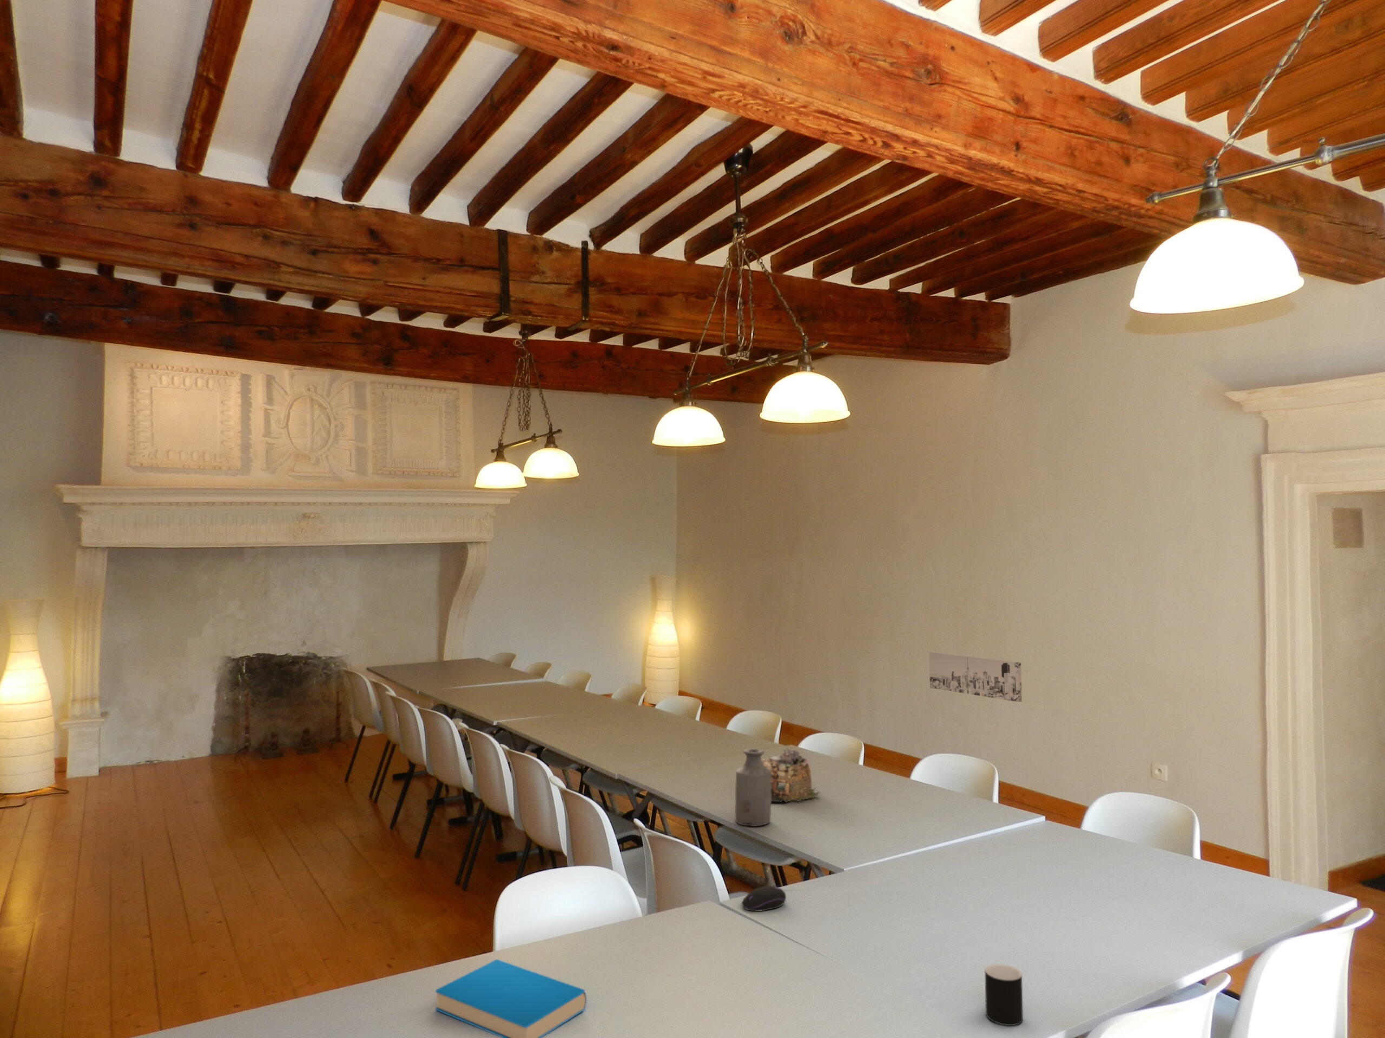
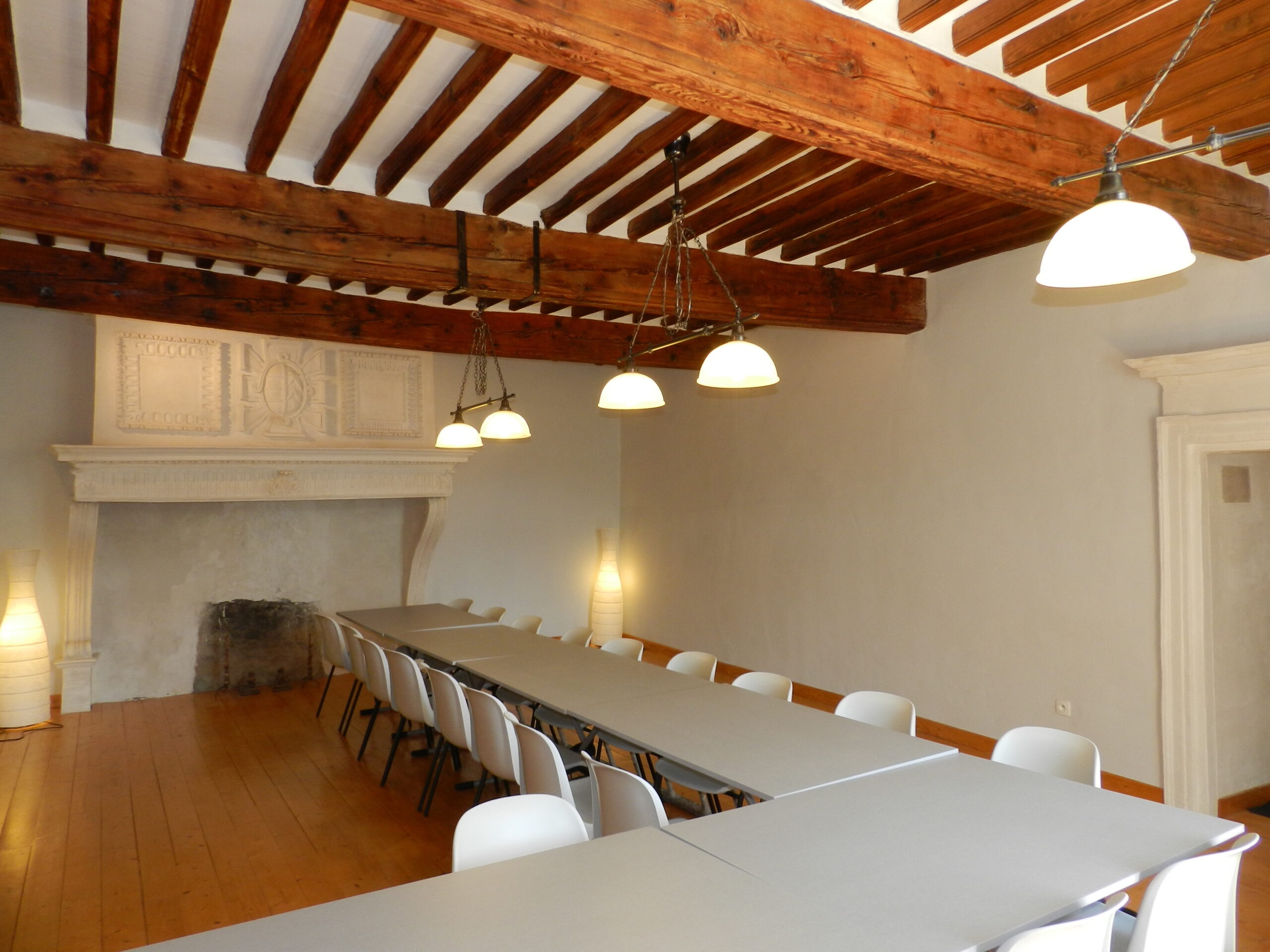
- bottle (752, 785)
- book (510, 999)
- wall art (973, 675)
- flower (781, 770)
- computer mouse (763, 897)
- cup (1005, 991)
